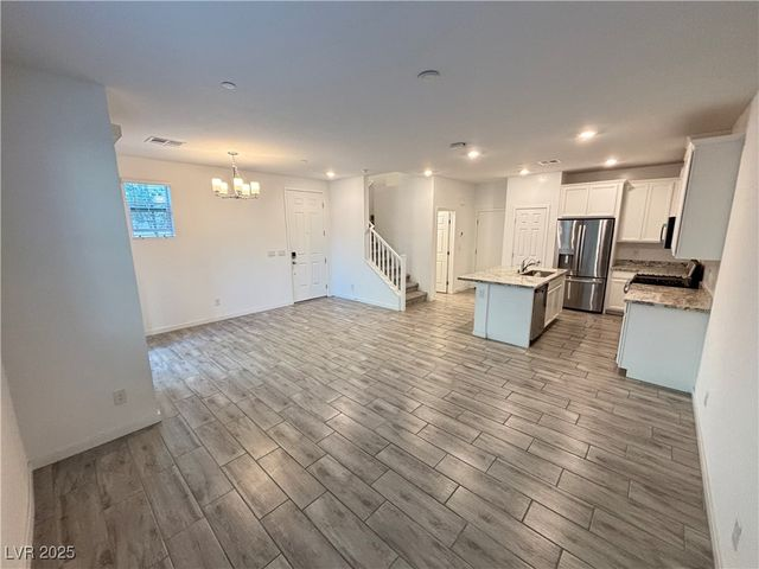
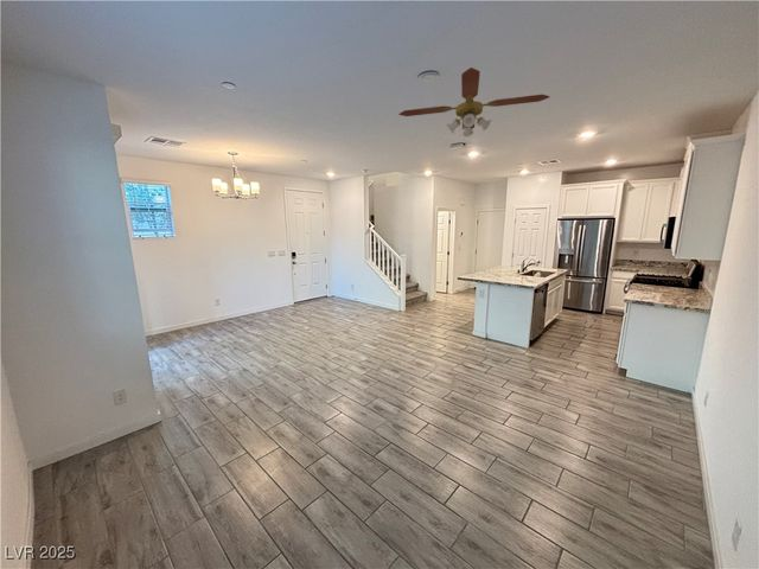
+ ceiling fan (468, 110)
